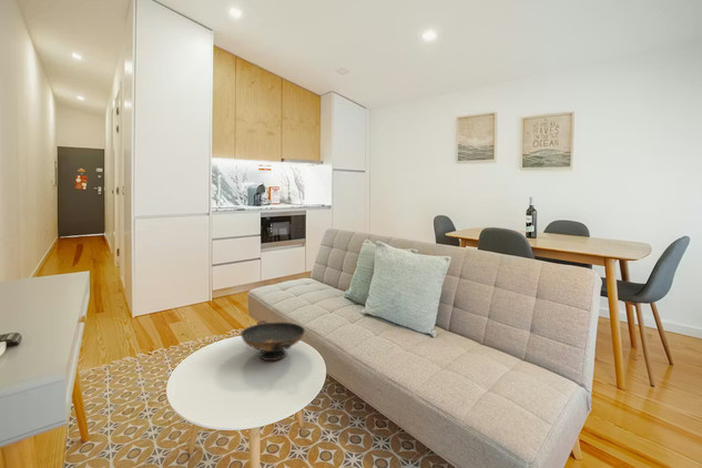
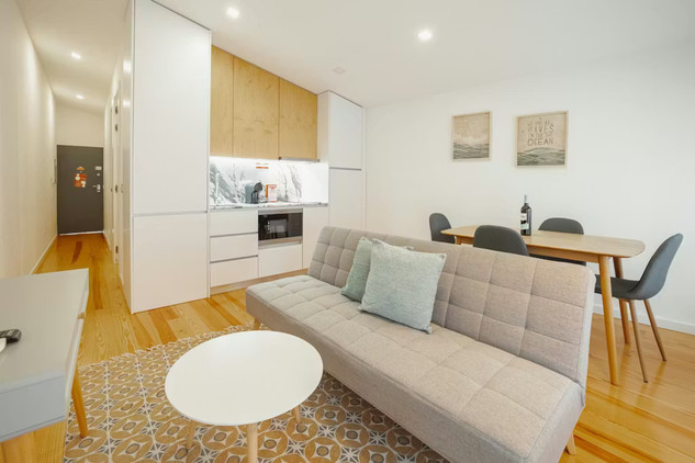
- decorative bowl (273, 343)
